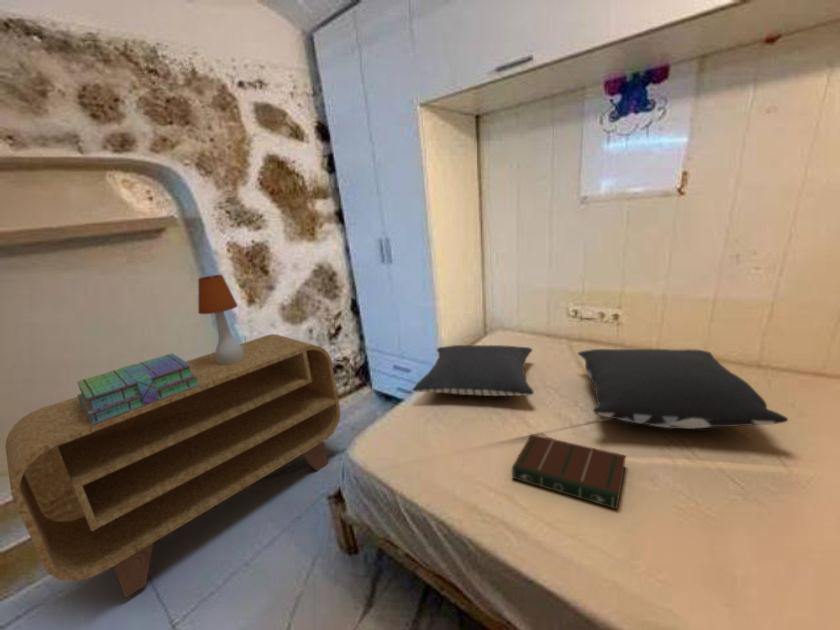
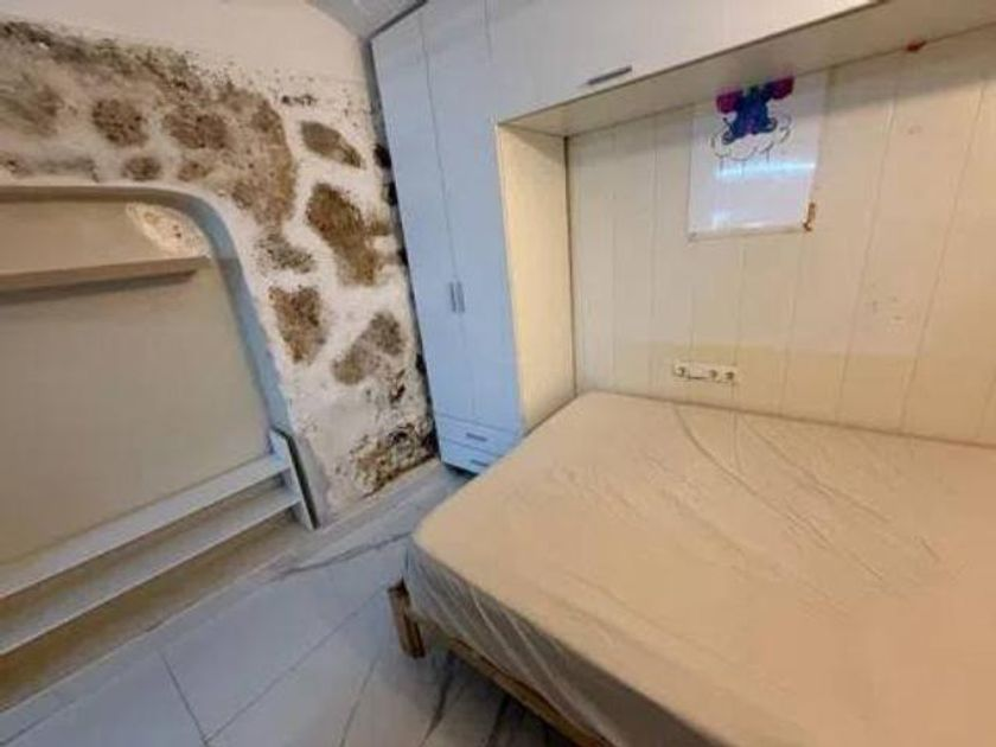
- stack of books (137, 382)
- media console (208, 443)
- book (568, 467)
- pillow (660, 380)
- table lamp (221, 319)
- pillow (477, 367)
